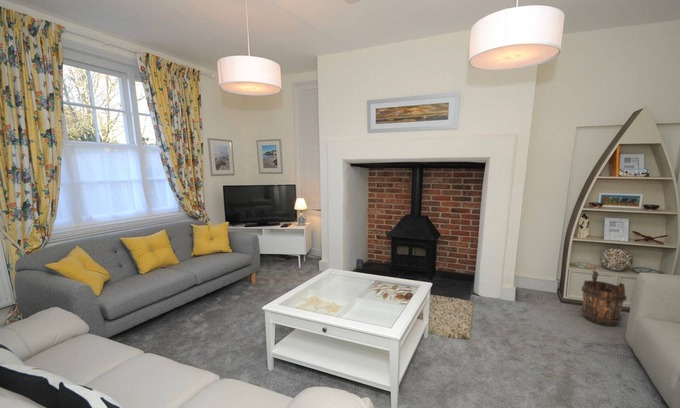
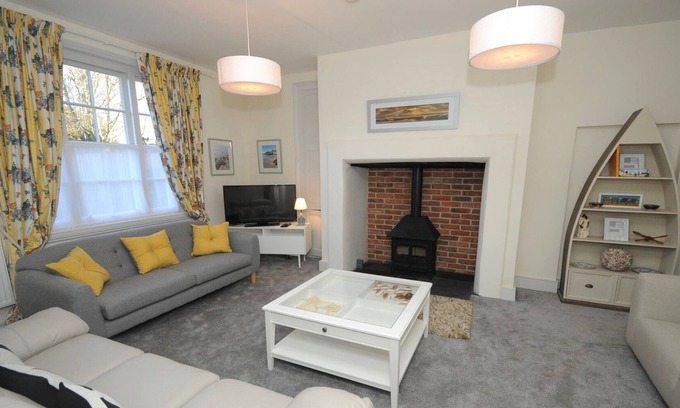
- bucket (600, 293)
